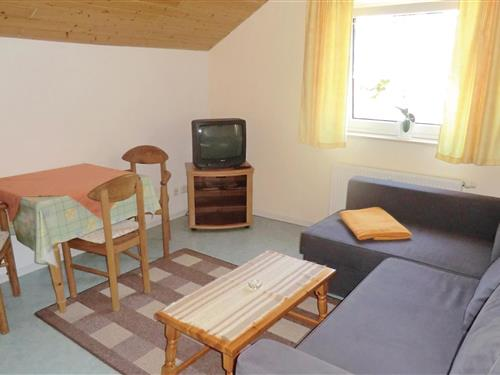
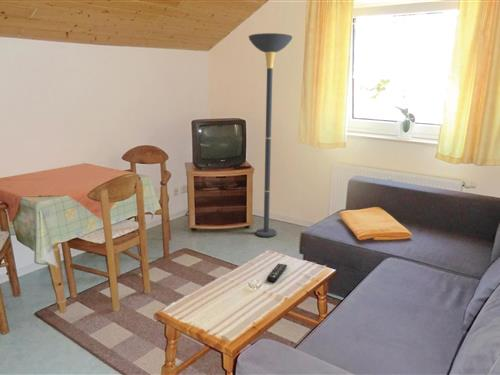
+ floor lamp (268, 140)
+ remote control (277, 272)
